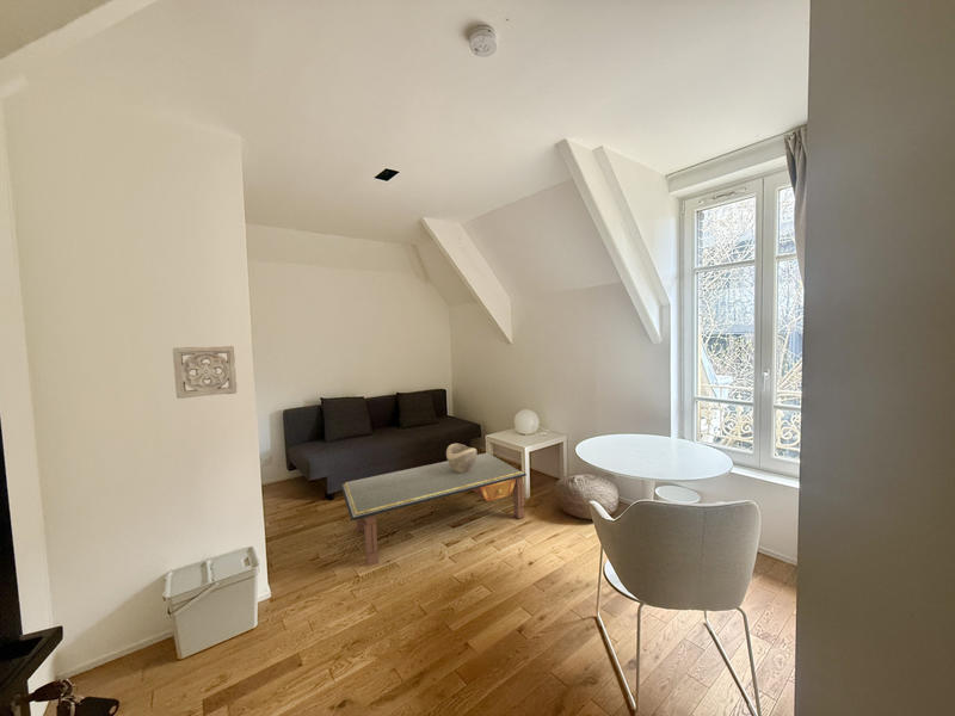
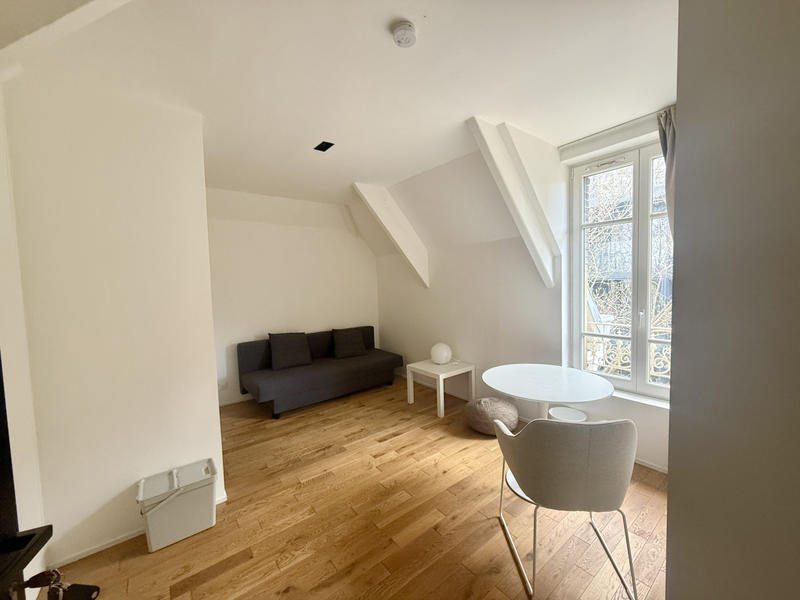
- decorative bowl (461, 457)
- wall ornament (205, 372)
- coffee table (436, 498)
